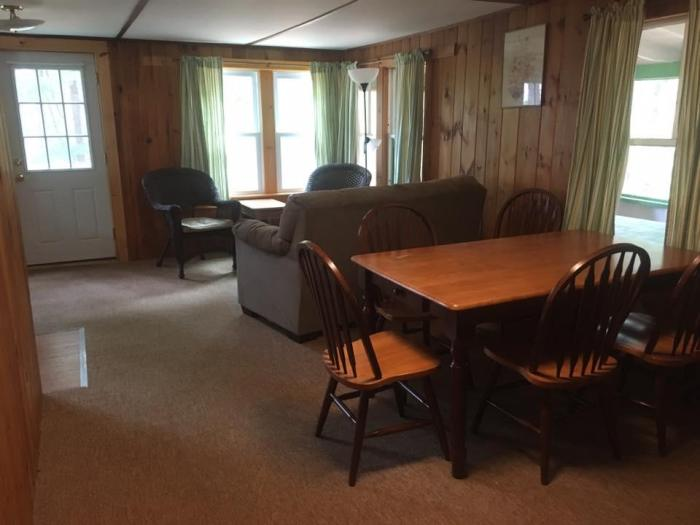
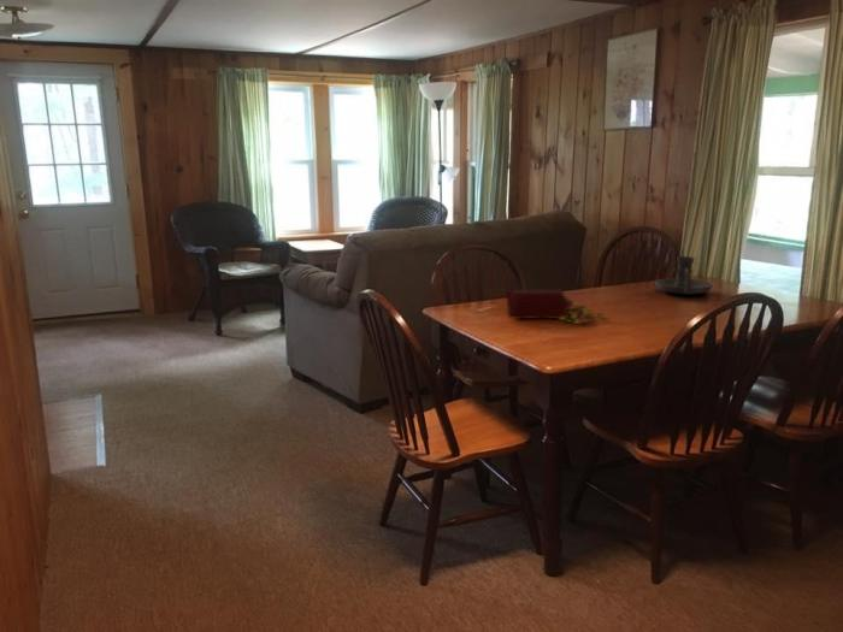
+ candy bag (553, 302)
+ candle holder (684, 276)
